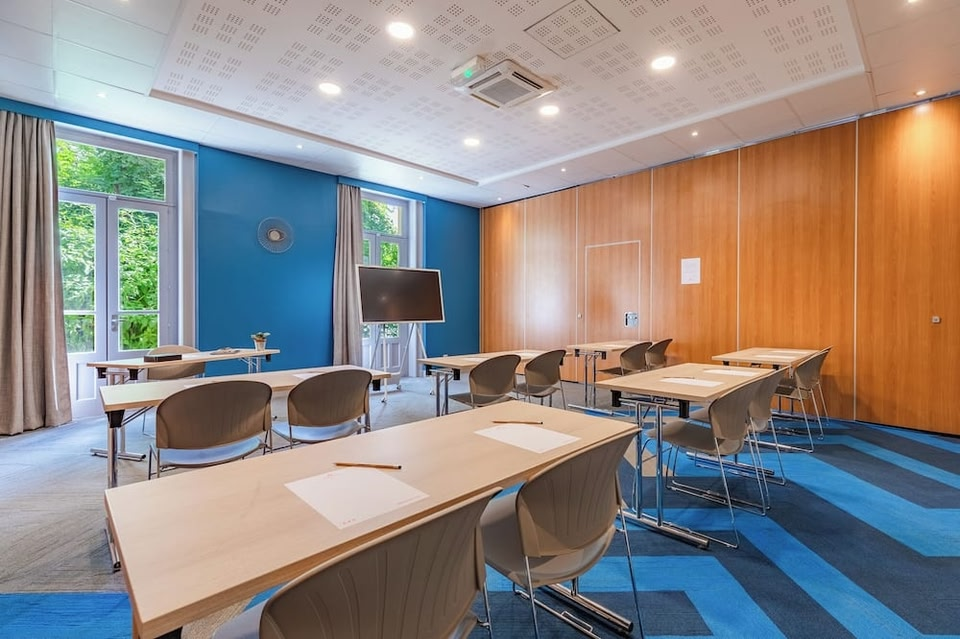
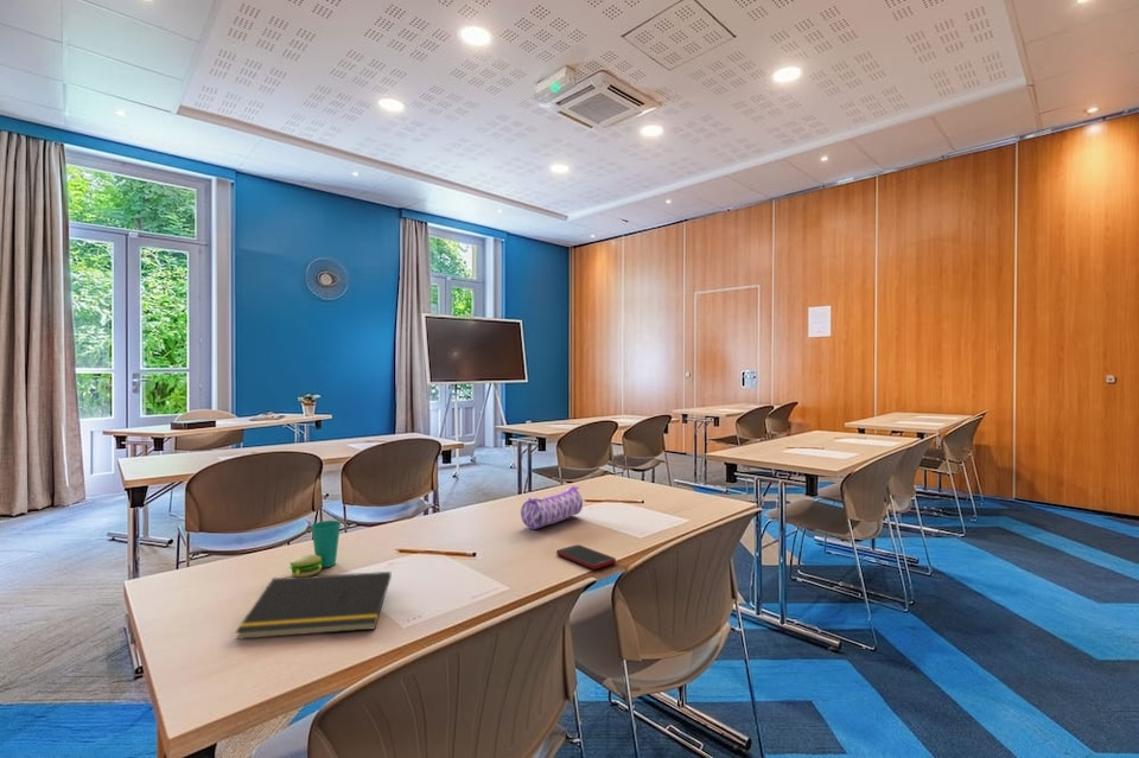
+ cup (316, 548)
+ cell phone (585, 556)
+ pencil case (552, 507)
+ notepad (320, 601)
